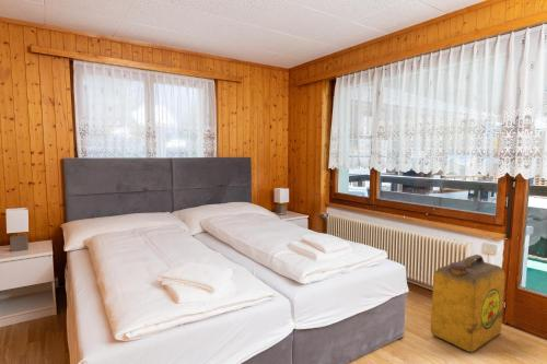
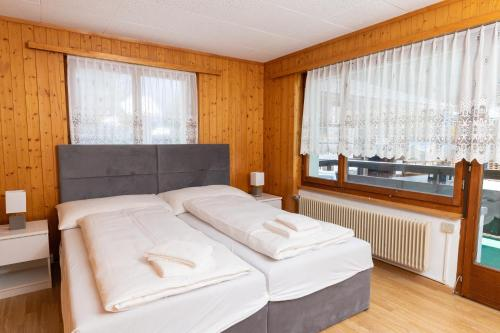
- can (467, 296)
